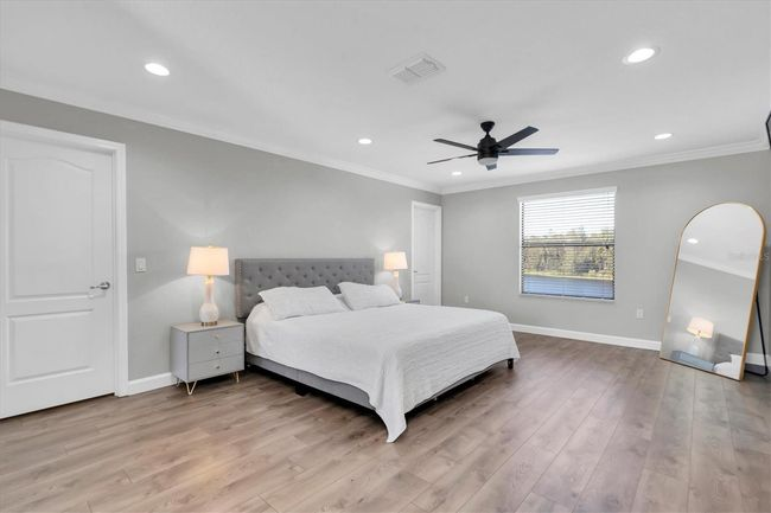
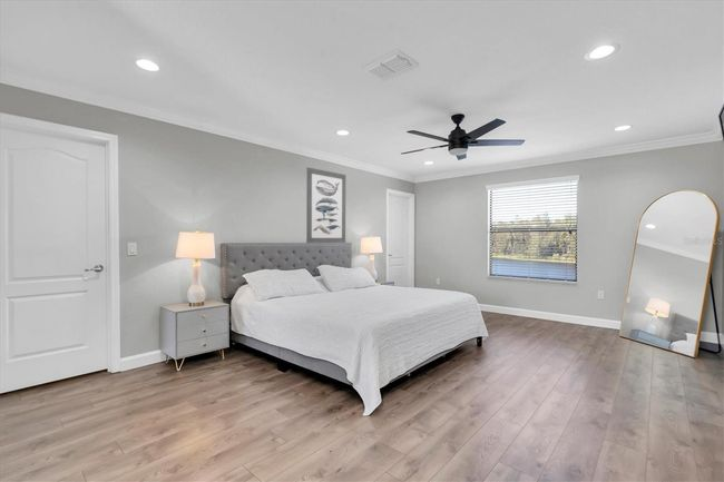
+ wall art (326, 207)
